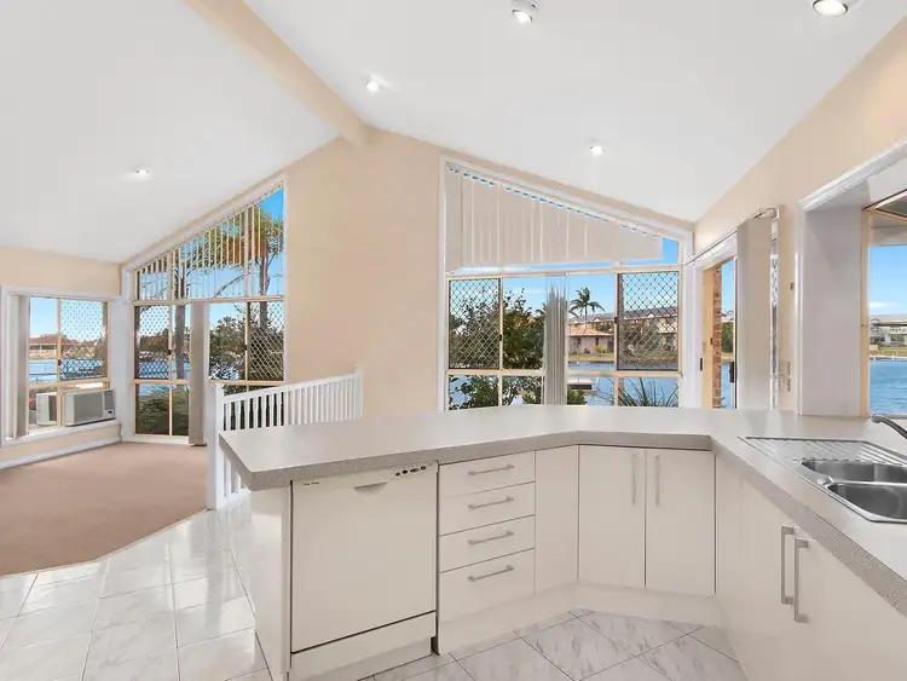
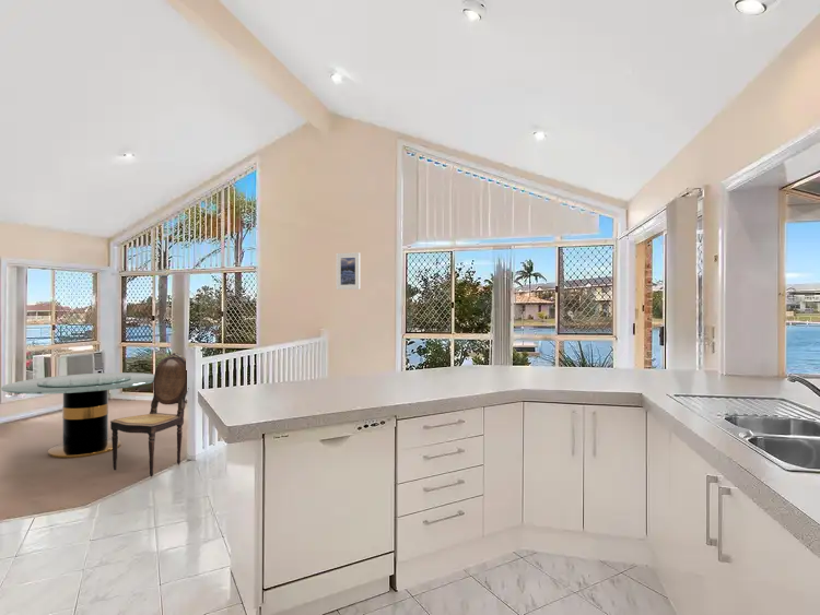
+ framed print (348, 271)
+ dining chair (151, 411)
+ dining table (85, 414)
